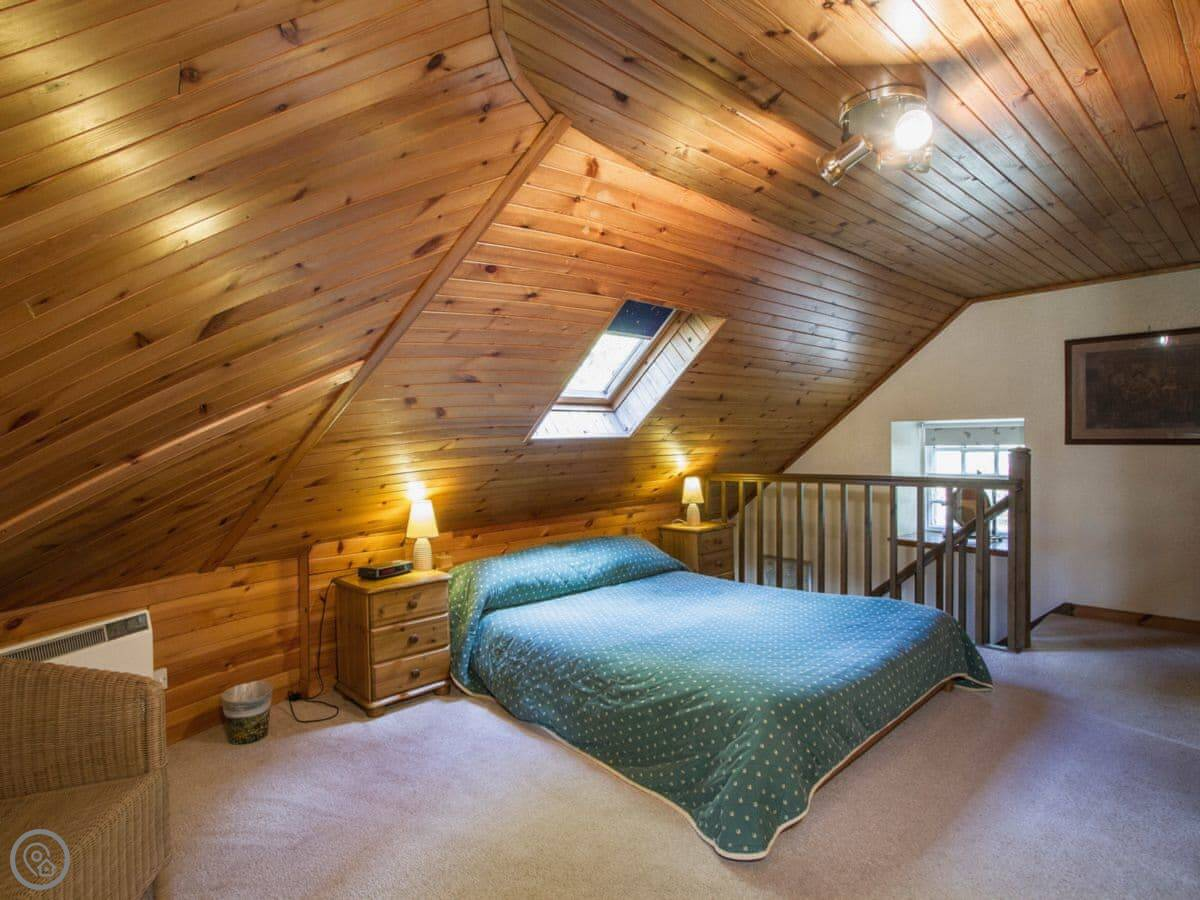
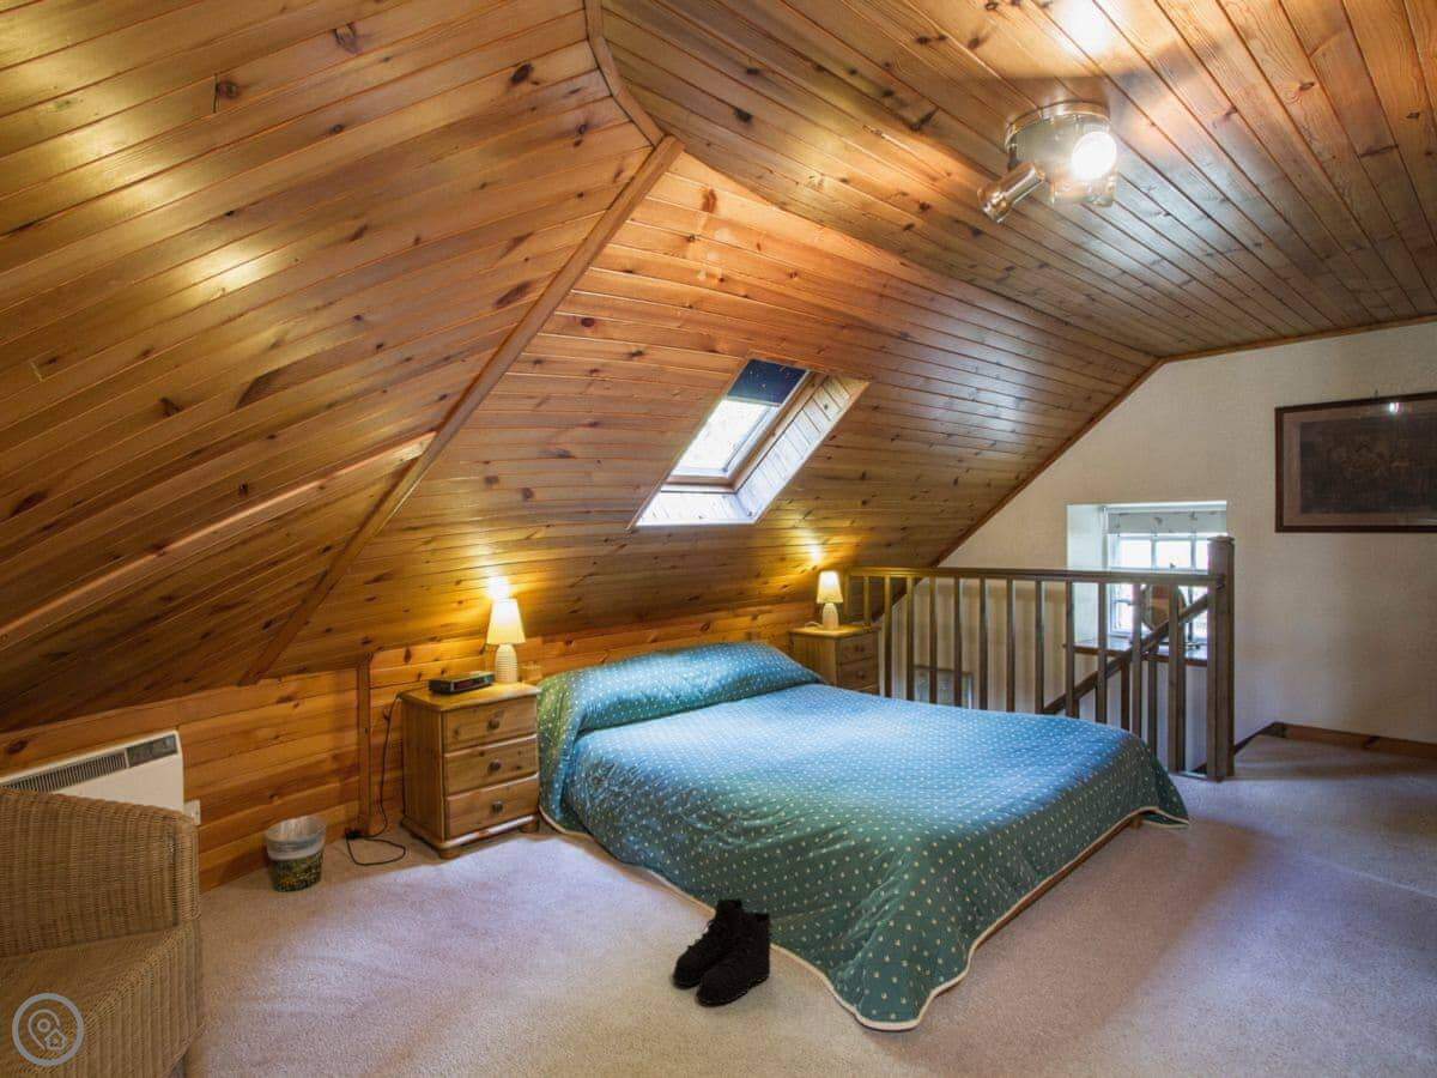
+ boots (723, 943)
